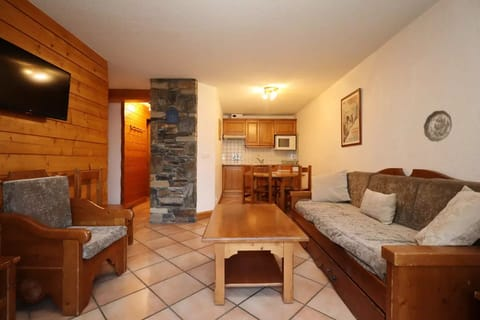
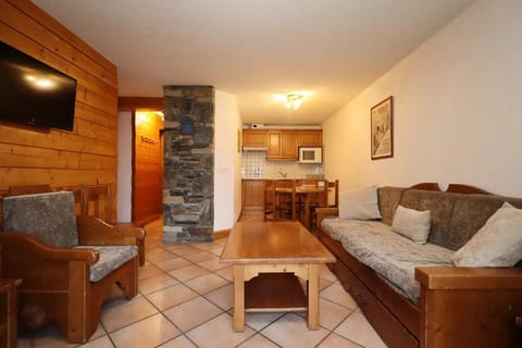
- decorative plate (438, 126)
